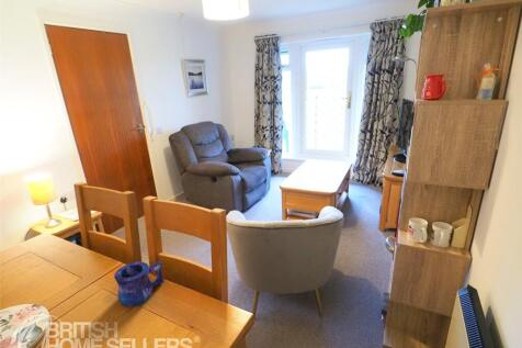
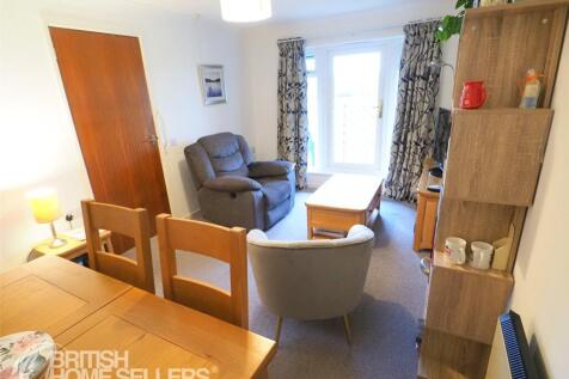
- mug (138, 279)
